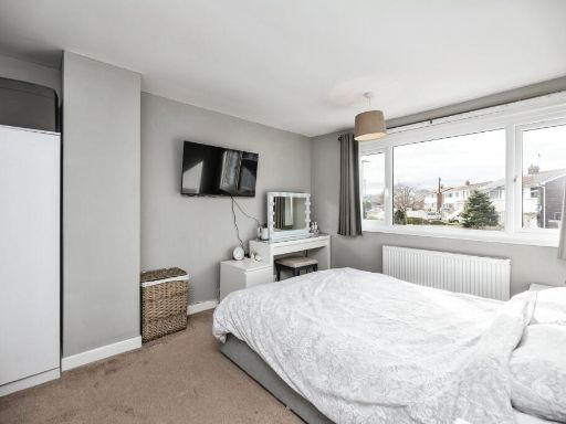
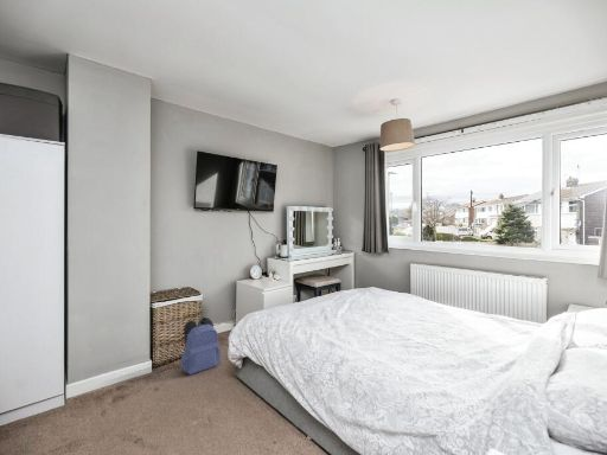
+ backpack (198, 341)
